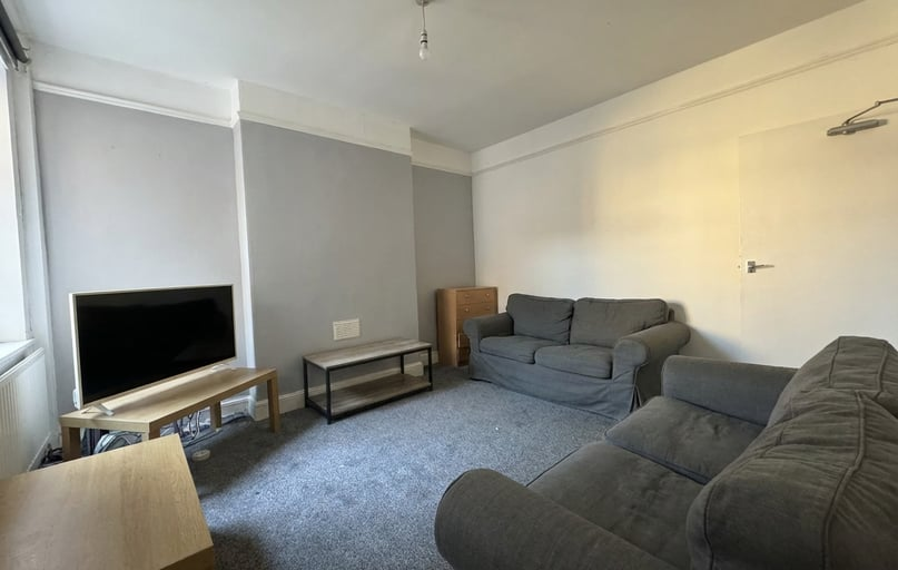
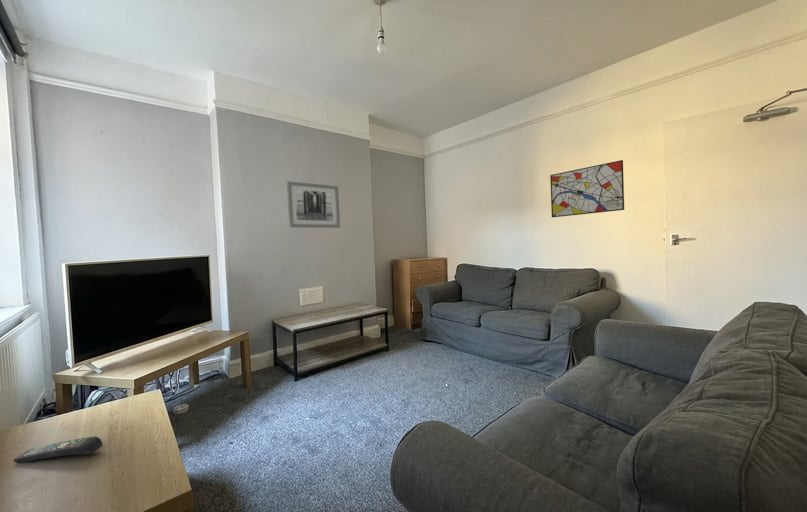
+ wall art (315, 205)
+ remote control (60, 449)
+ wall art (584, 191)
